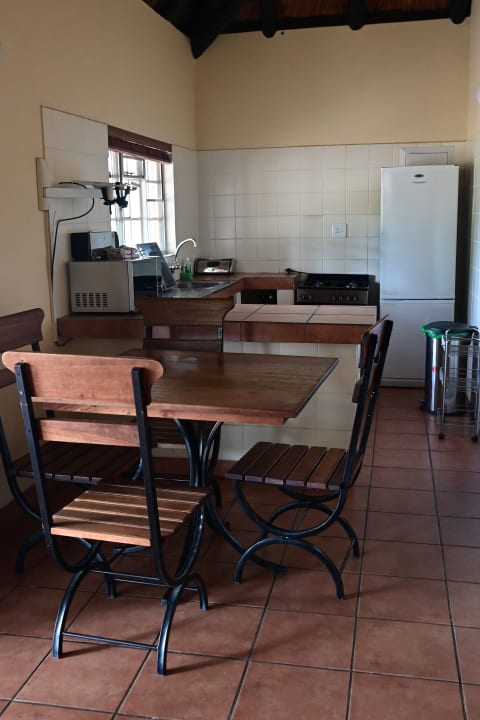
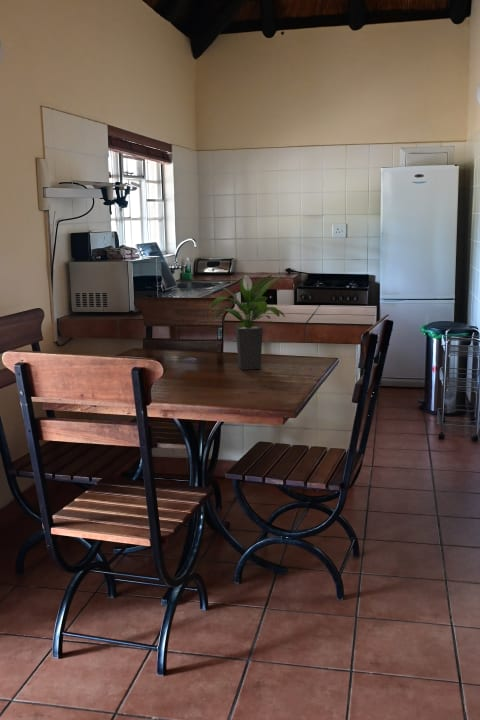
+ potted plant (247, 321)
